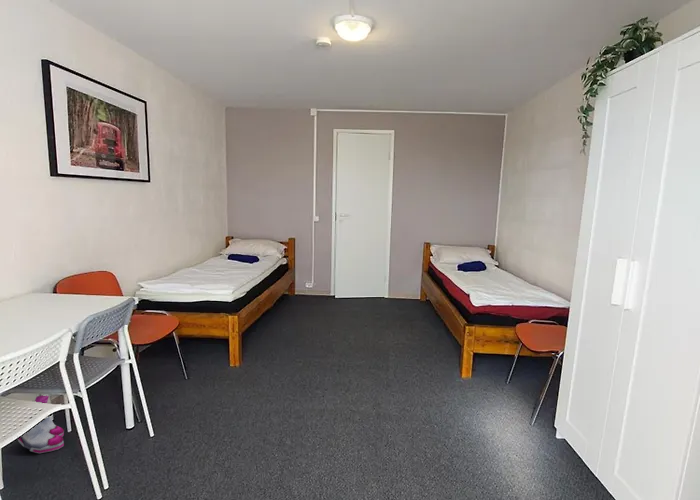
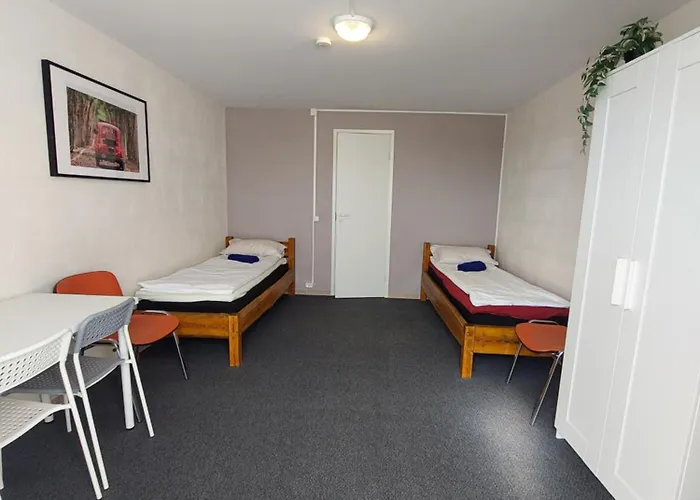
- boots (42, 421)
